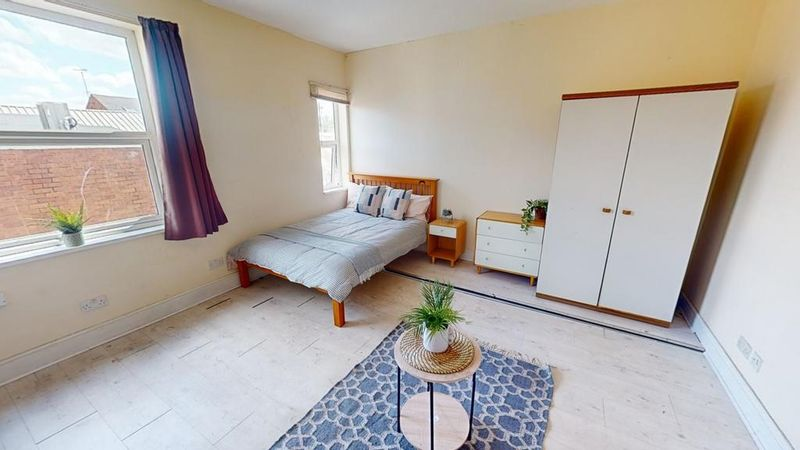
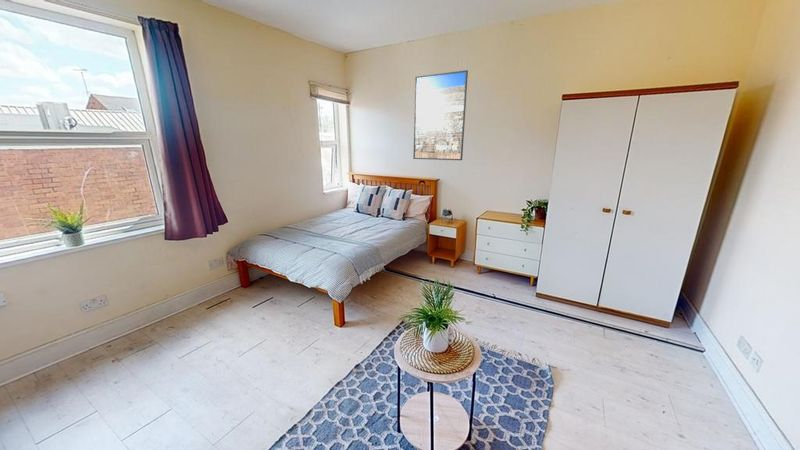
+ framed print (438, 118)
